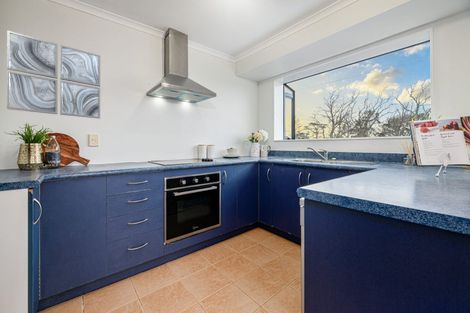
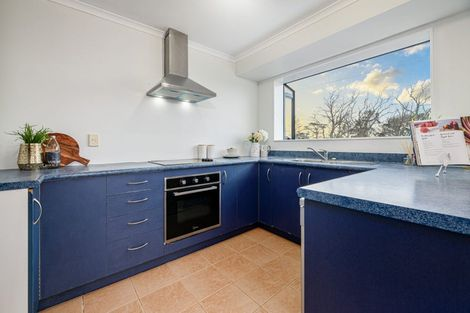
- wall art (57, 80)
